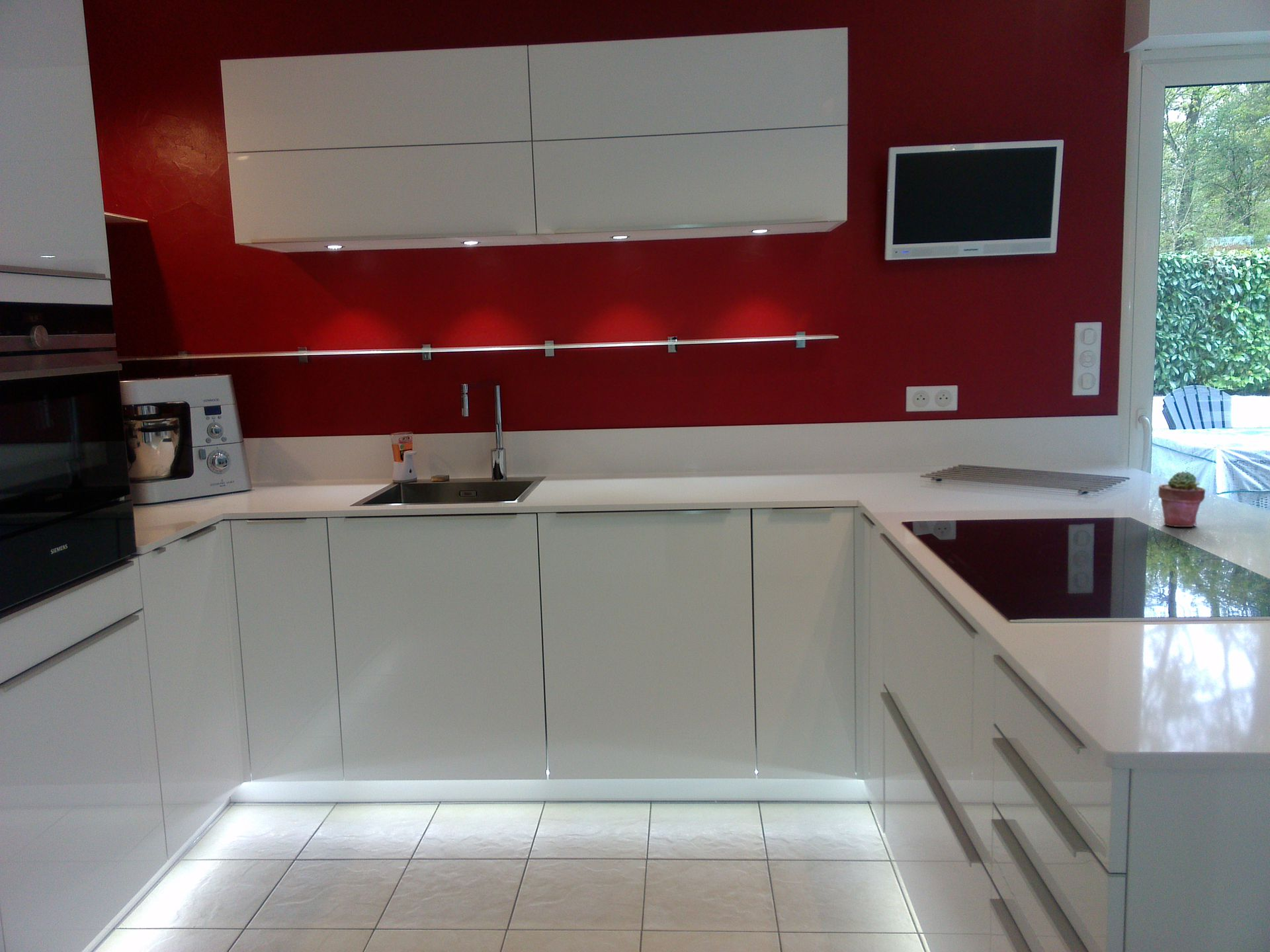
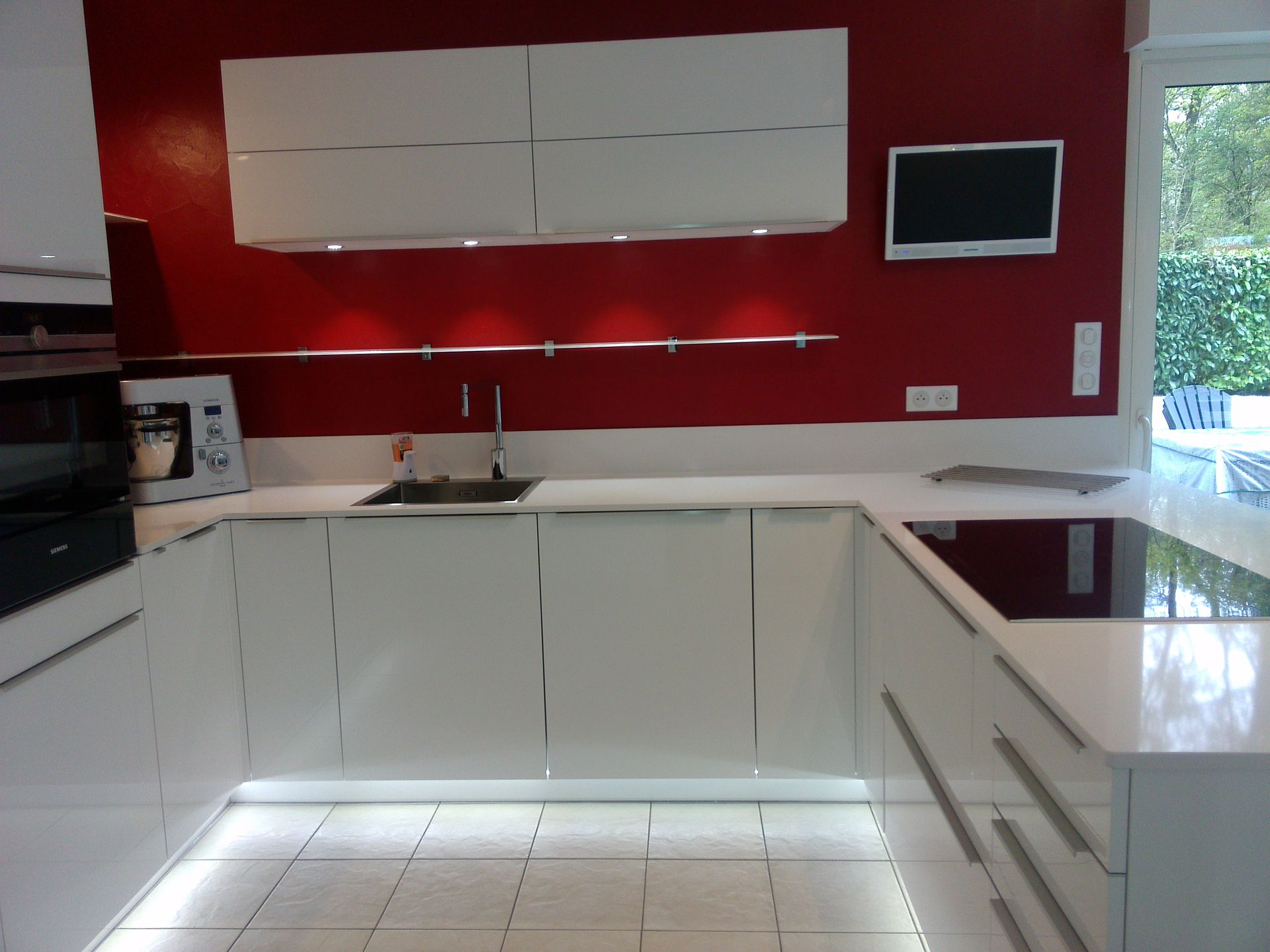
- potted succulent (1181, 498)
